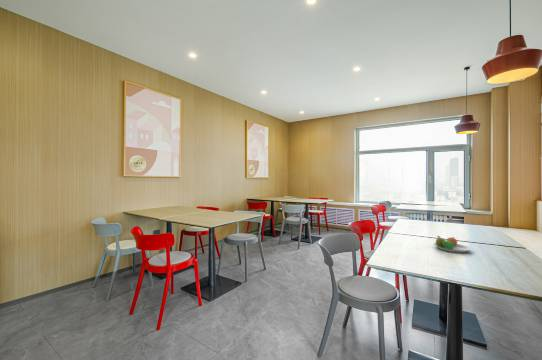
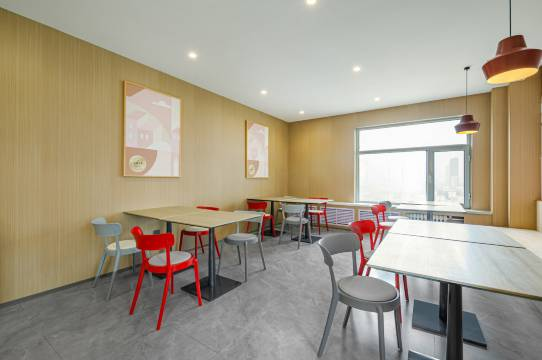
- fruit bowl (450, 243)
